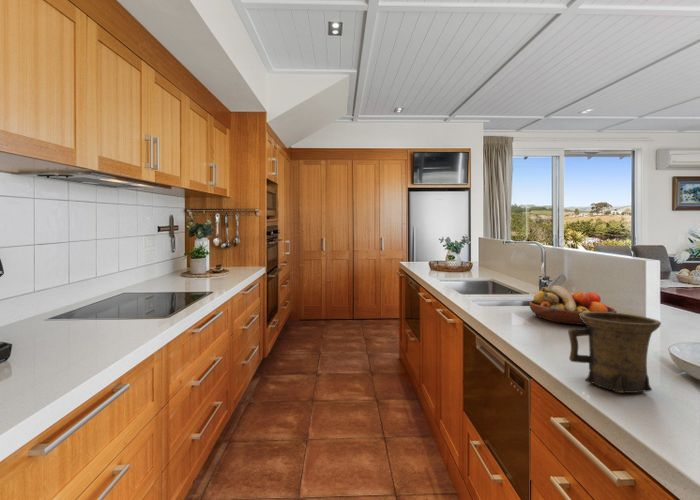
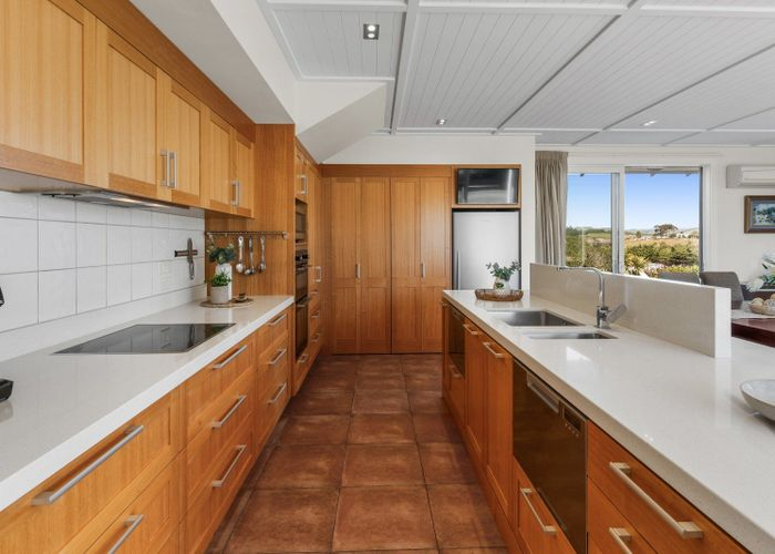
- fruit bowl (570, 302)
- mug (617, 351)
